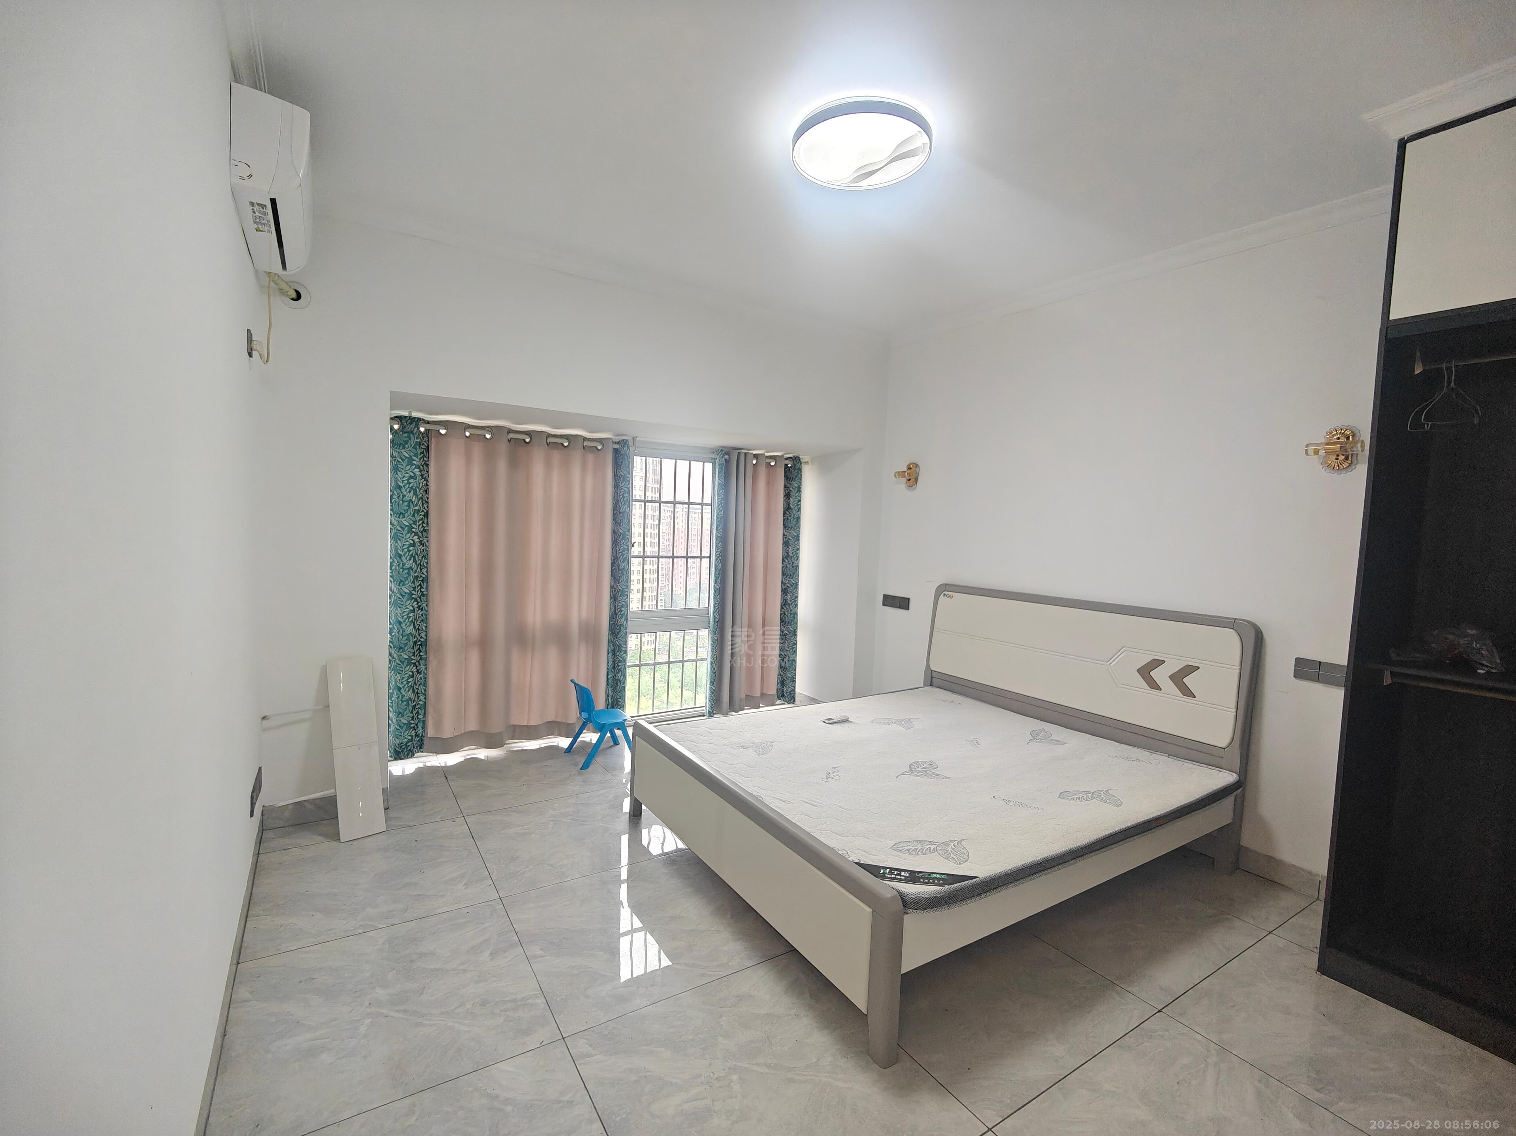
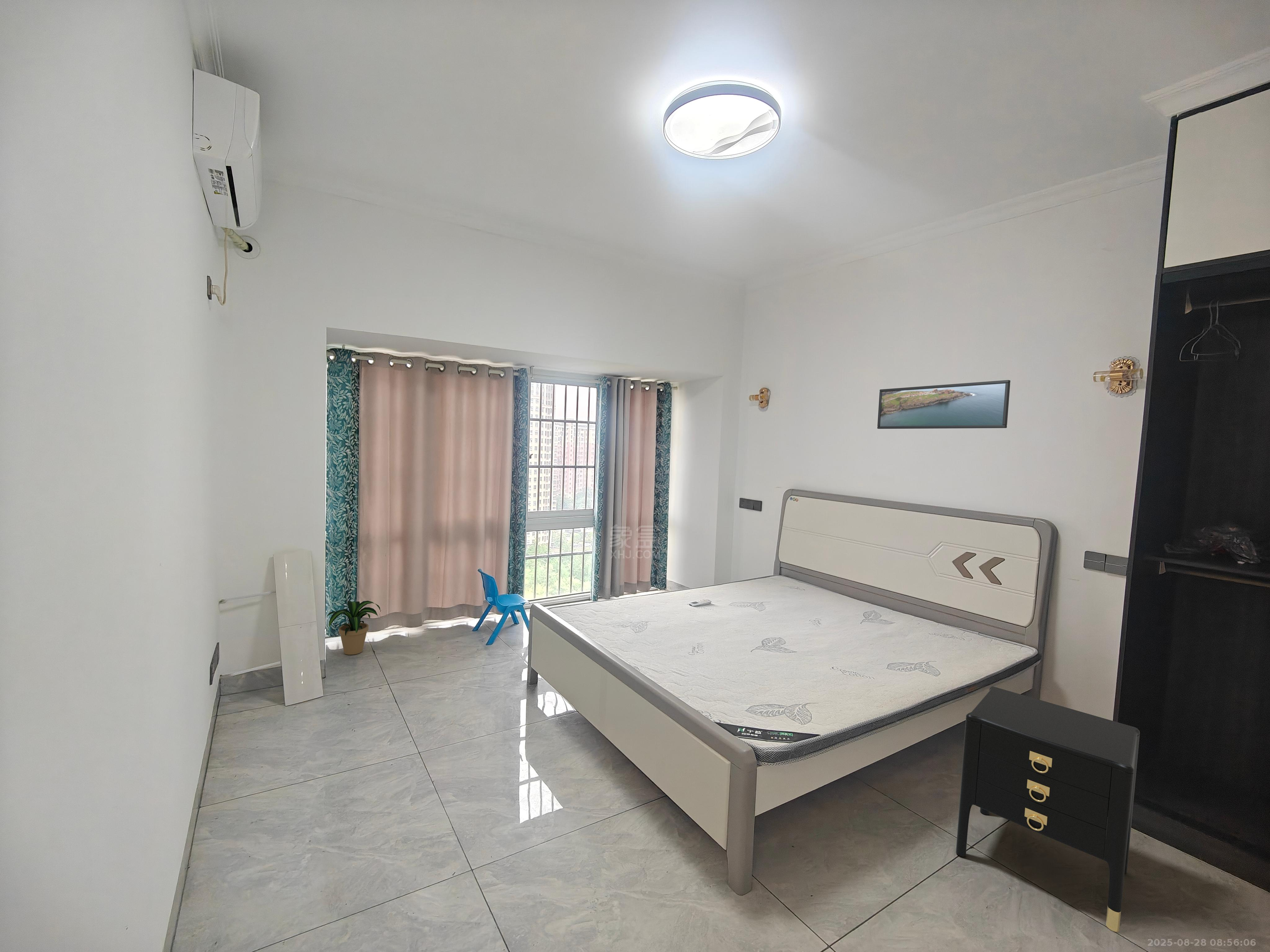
+ potted plant (354, 628)
+ nightstand (1046, 792)
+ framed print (937, 407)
